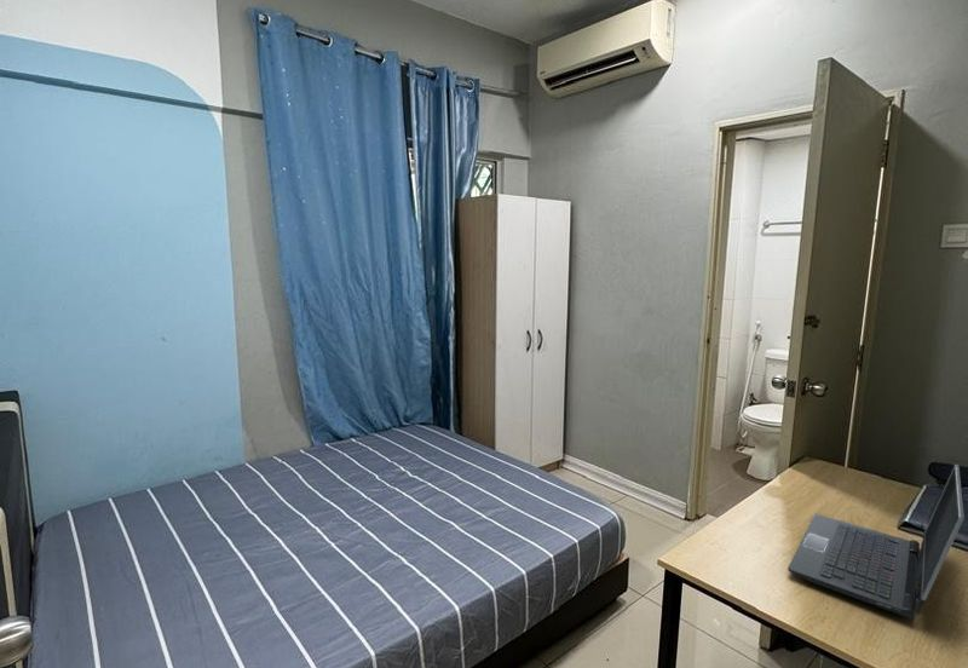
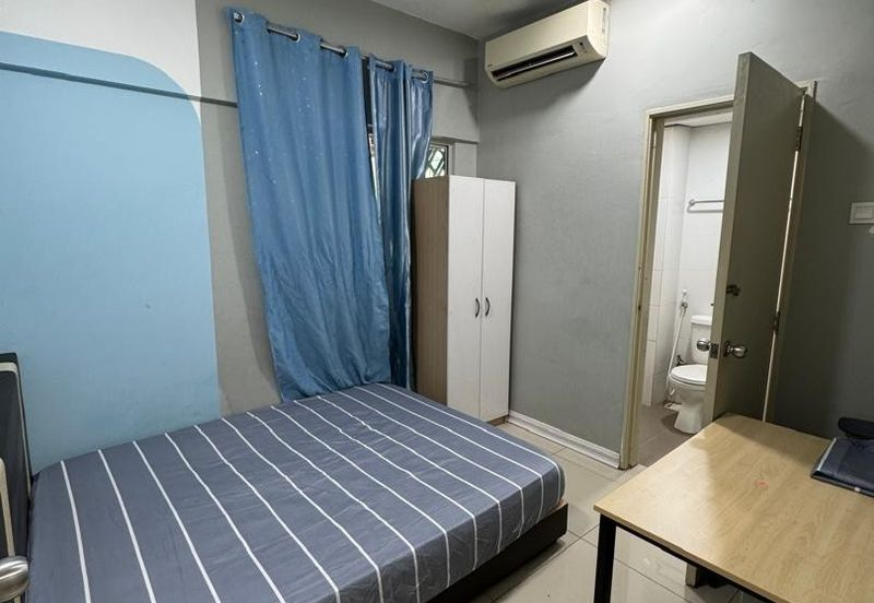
- laptop computer (870, 529)
